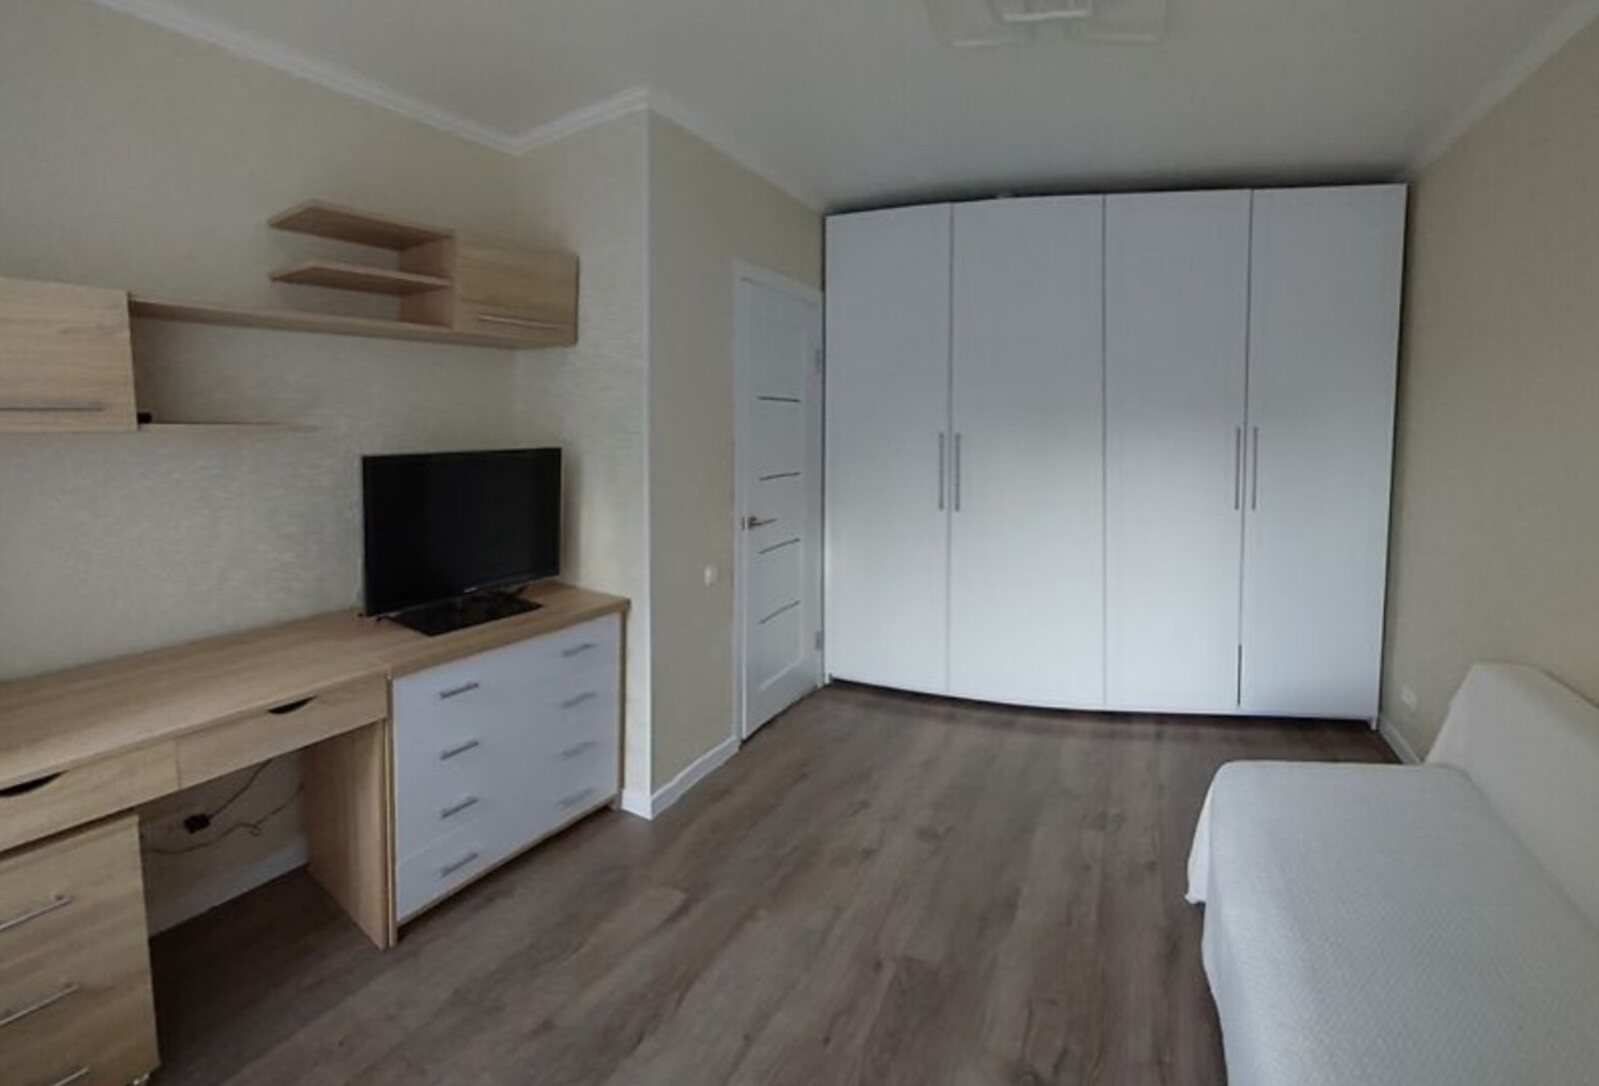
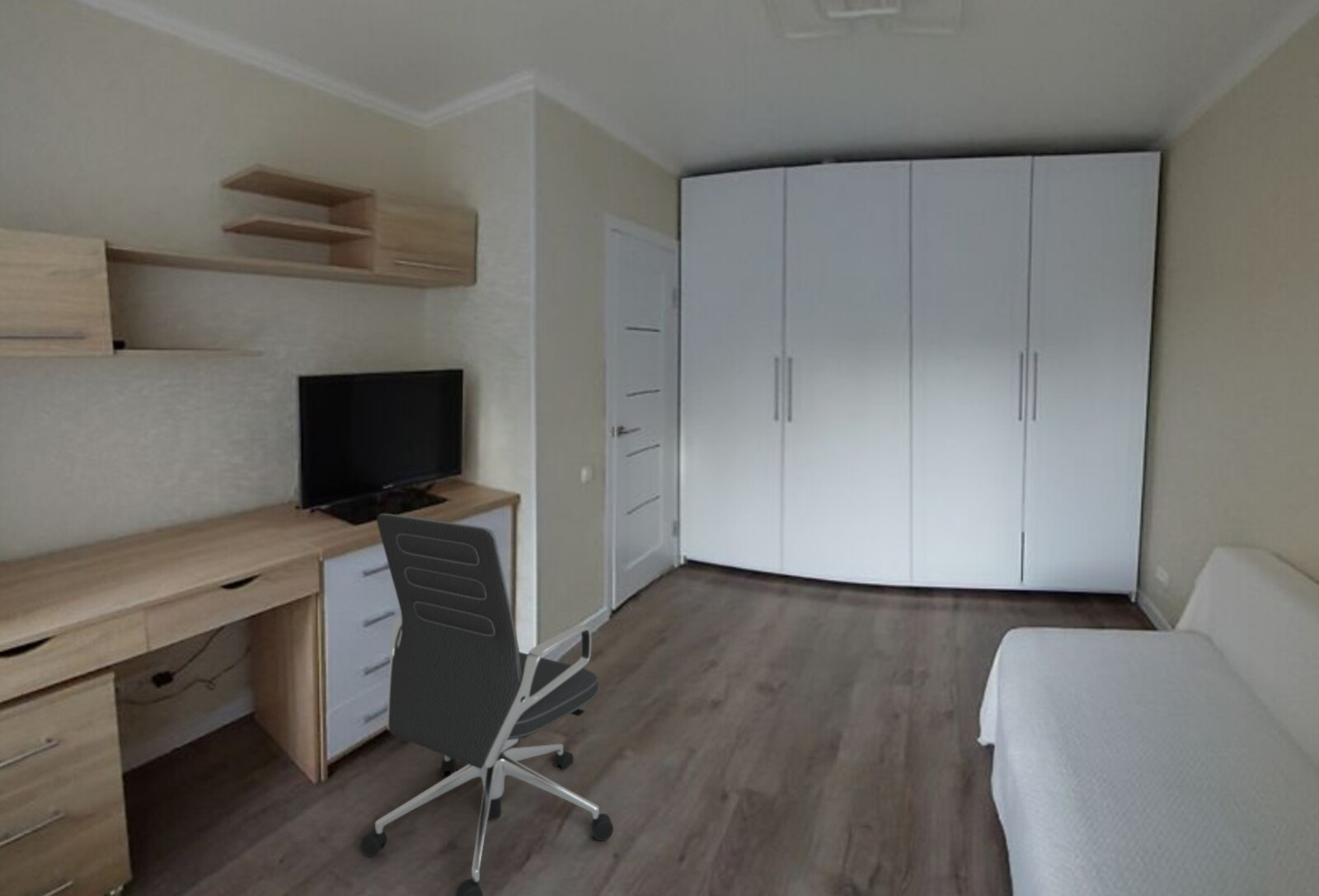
+ office chair (499, 665)
